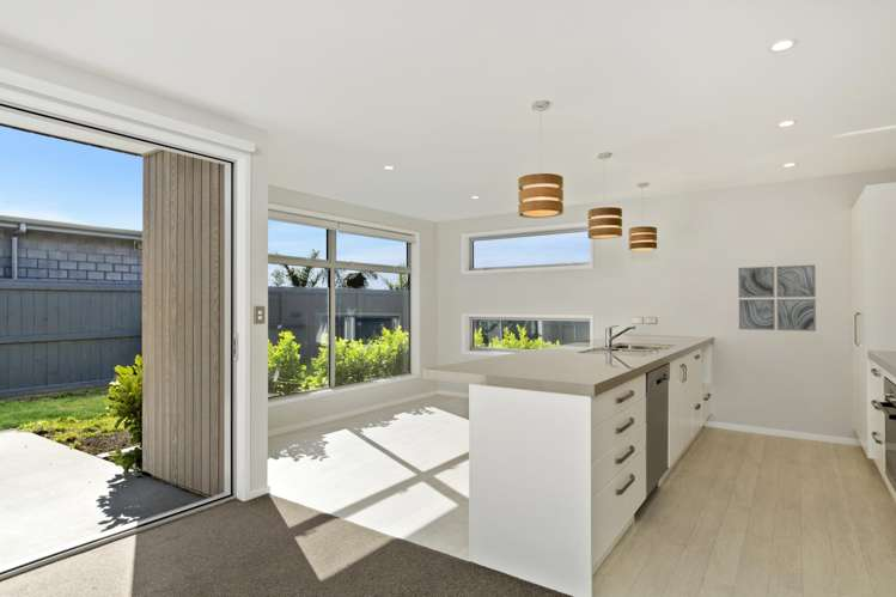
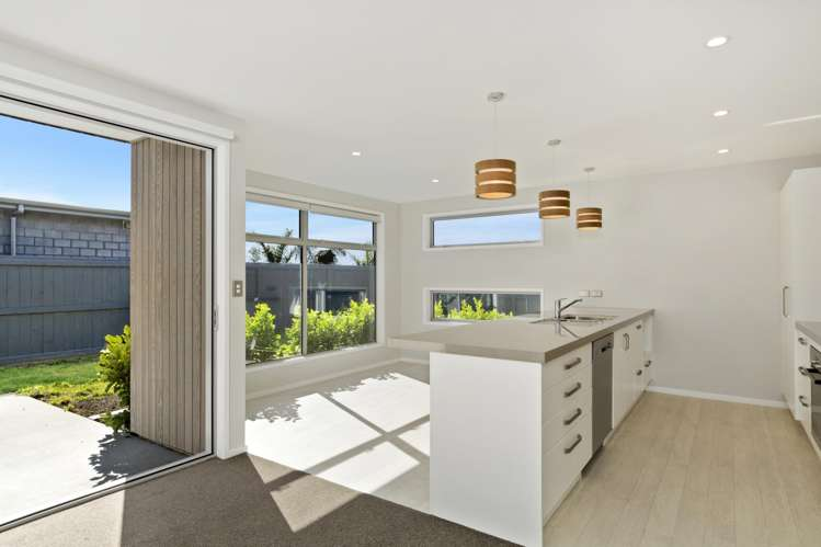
- wall art (774, 297)
